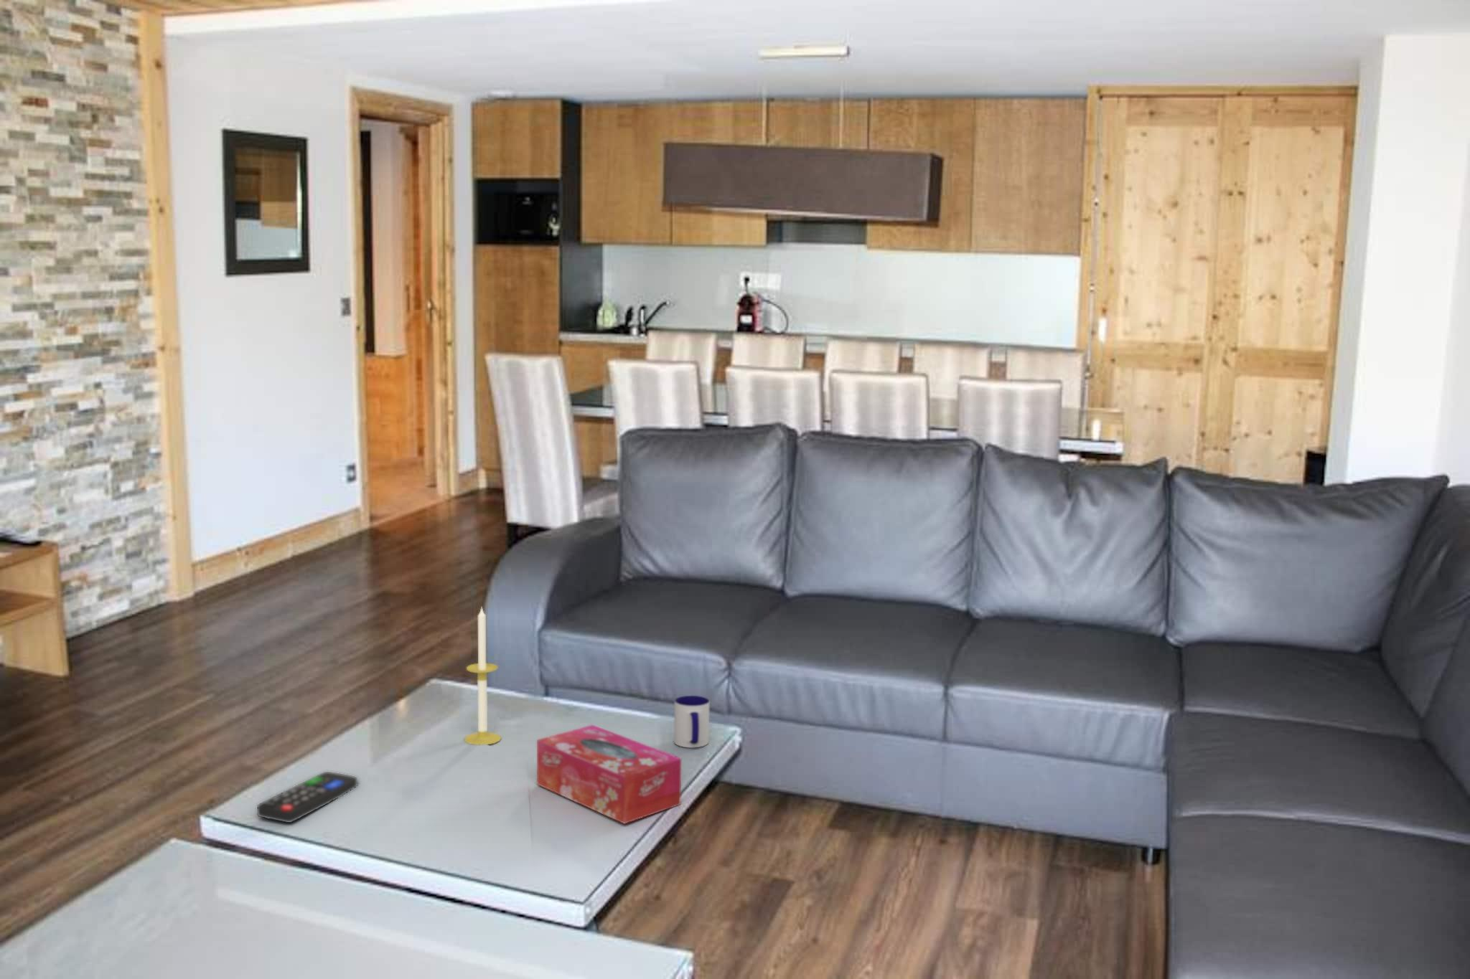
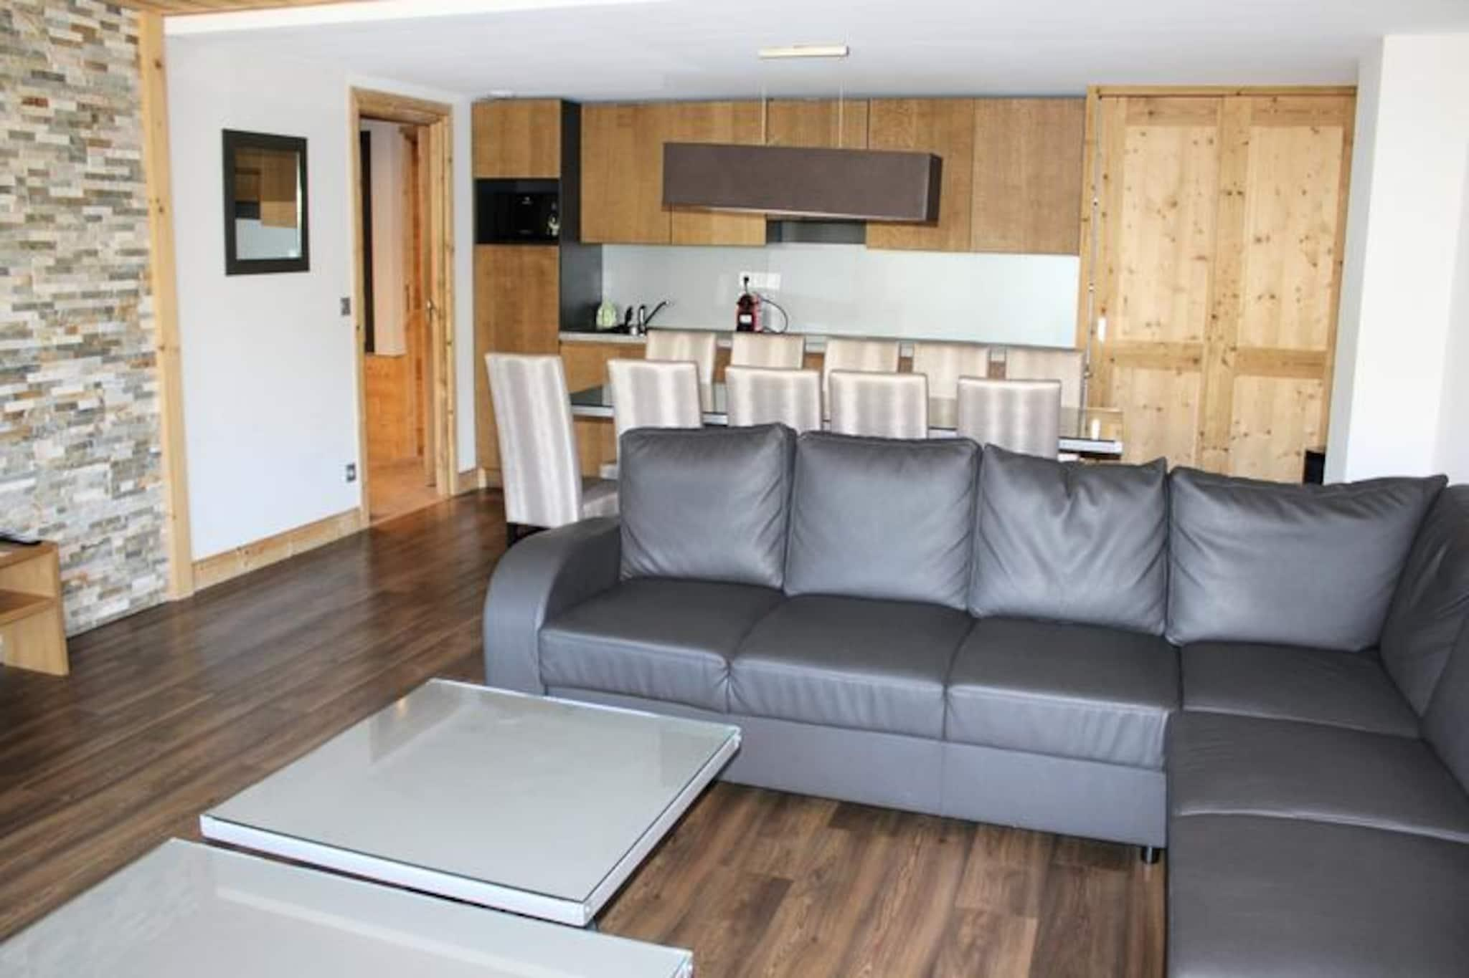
- mug (692, 723)
- candle (482, 673)
- tissue box (608, 771)
- remote control (308, 794)
